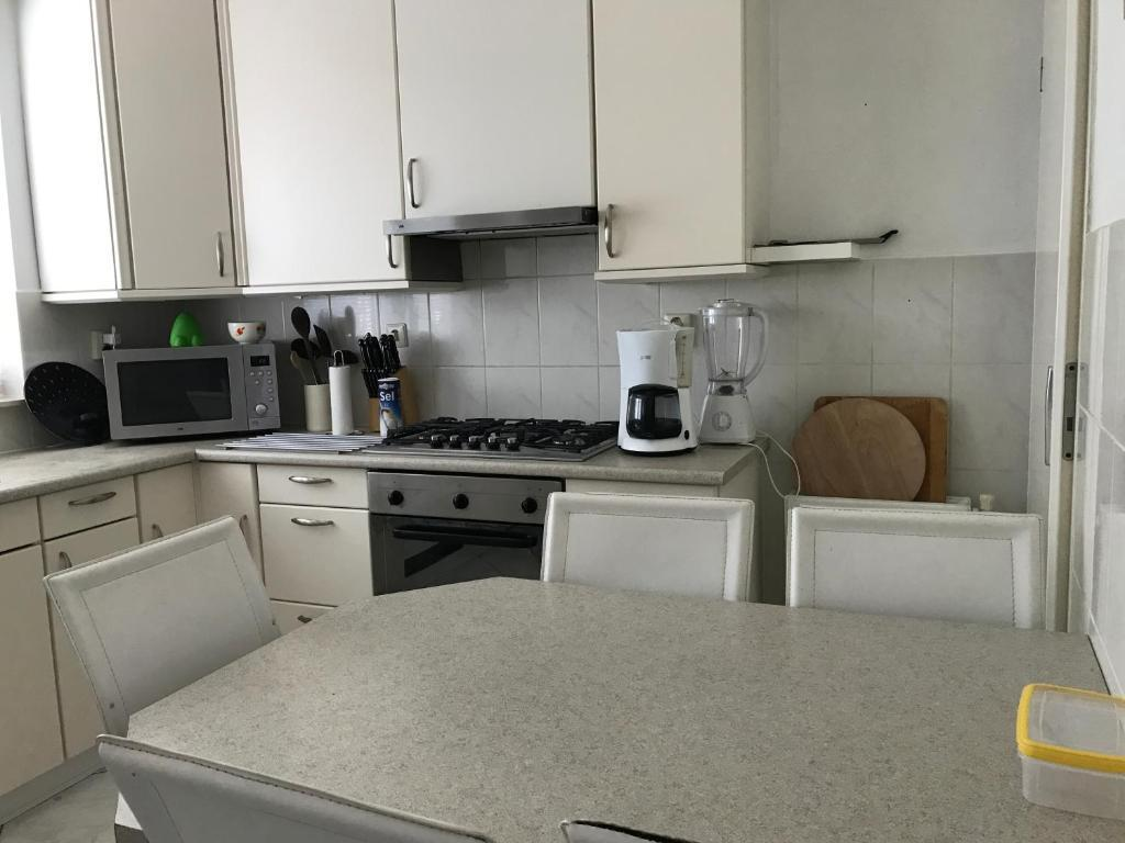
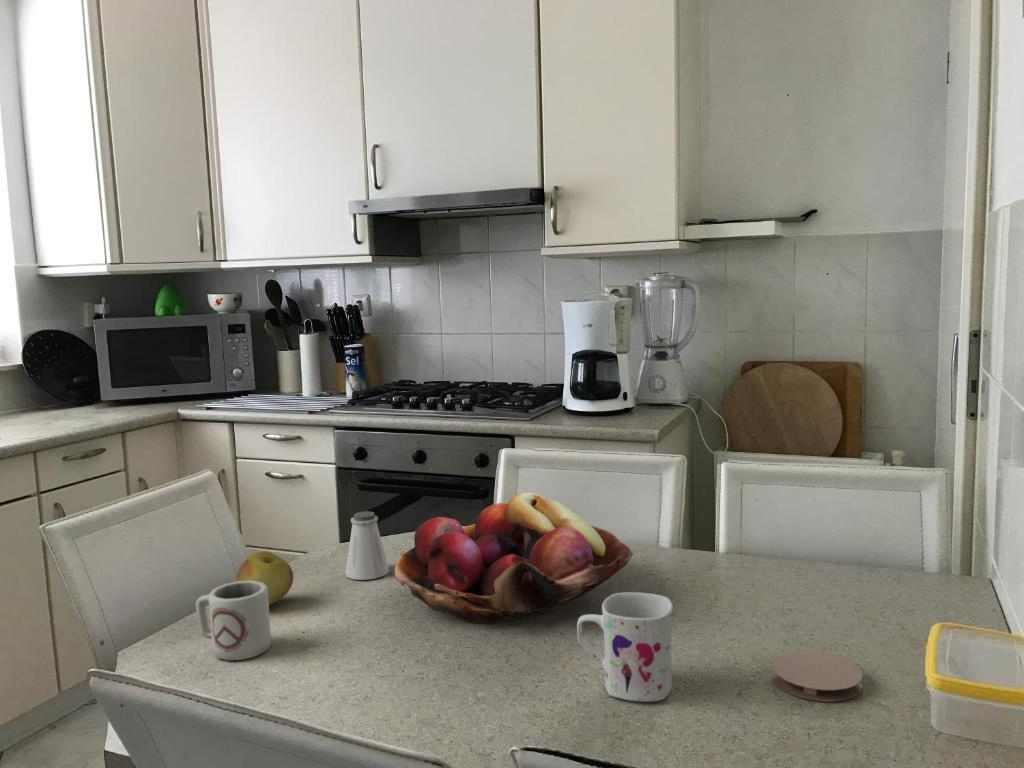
+ fruit basket (515, 549)
+ cup (231, 618)
+ coaster (816, 674)
+ mug (624, 644)
+ saltshaker (365, 543)
+ apple (263, 579)
